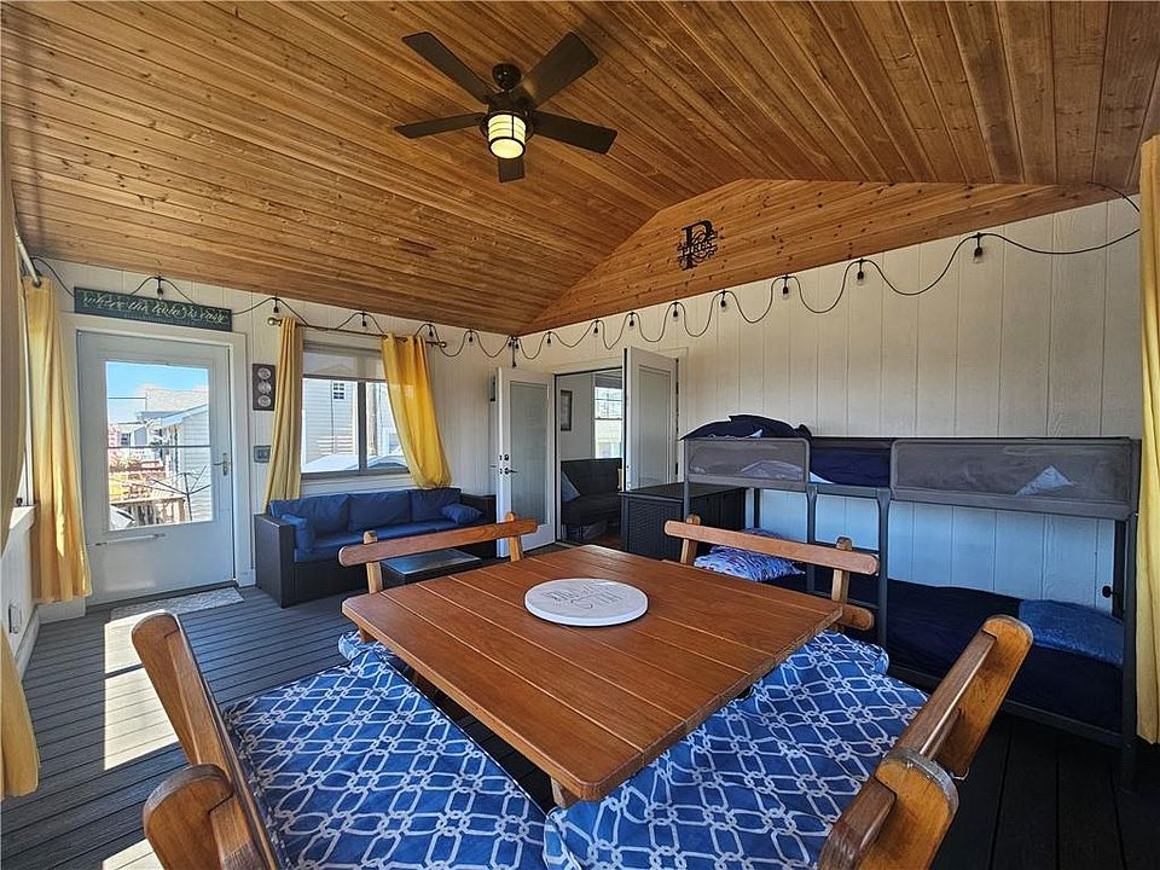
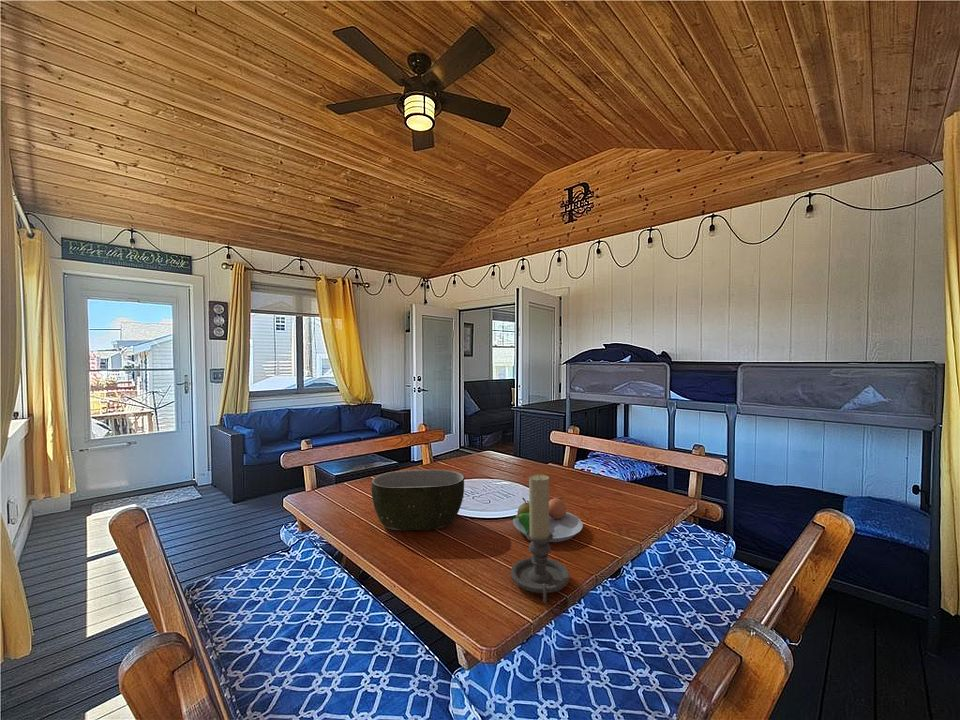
+ fruit bowl (549, 515)
+ candle holder (539, 530)
+ bowl (419, 499)
